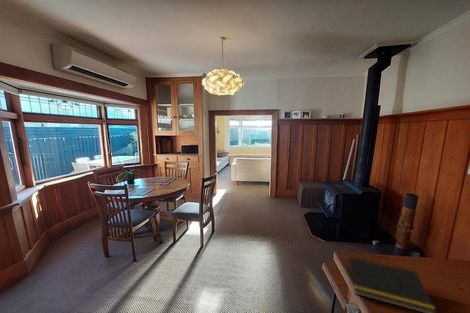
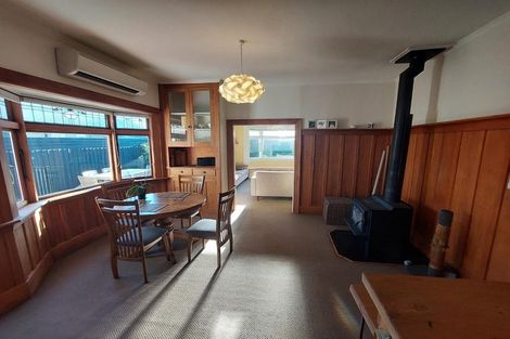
- notepad (386, 282)
